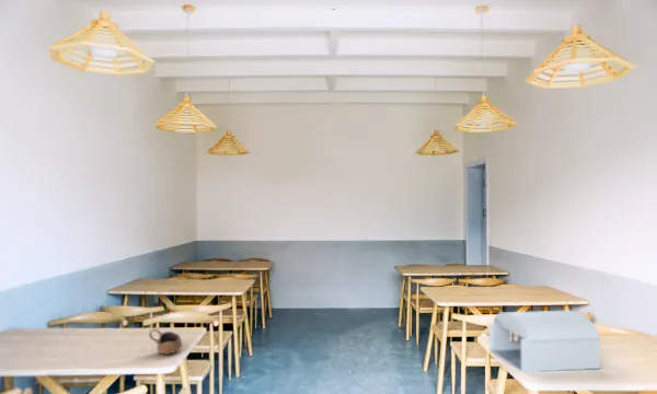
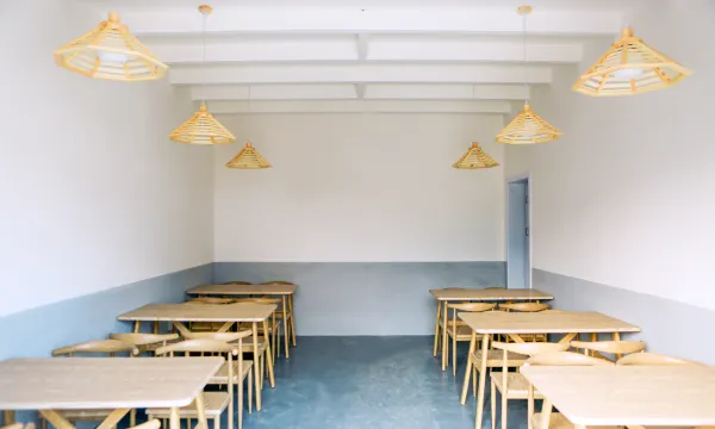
- cup (166, 339)
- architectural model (541, 336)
